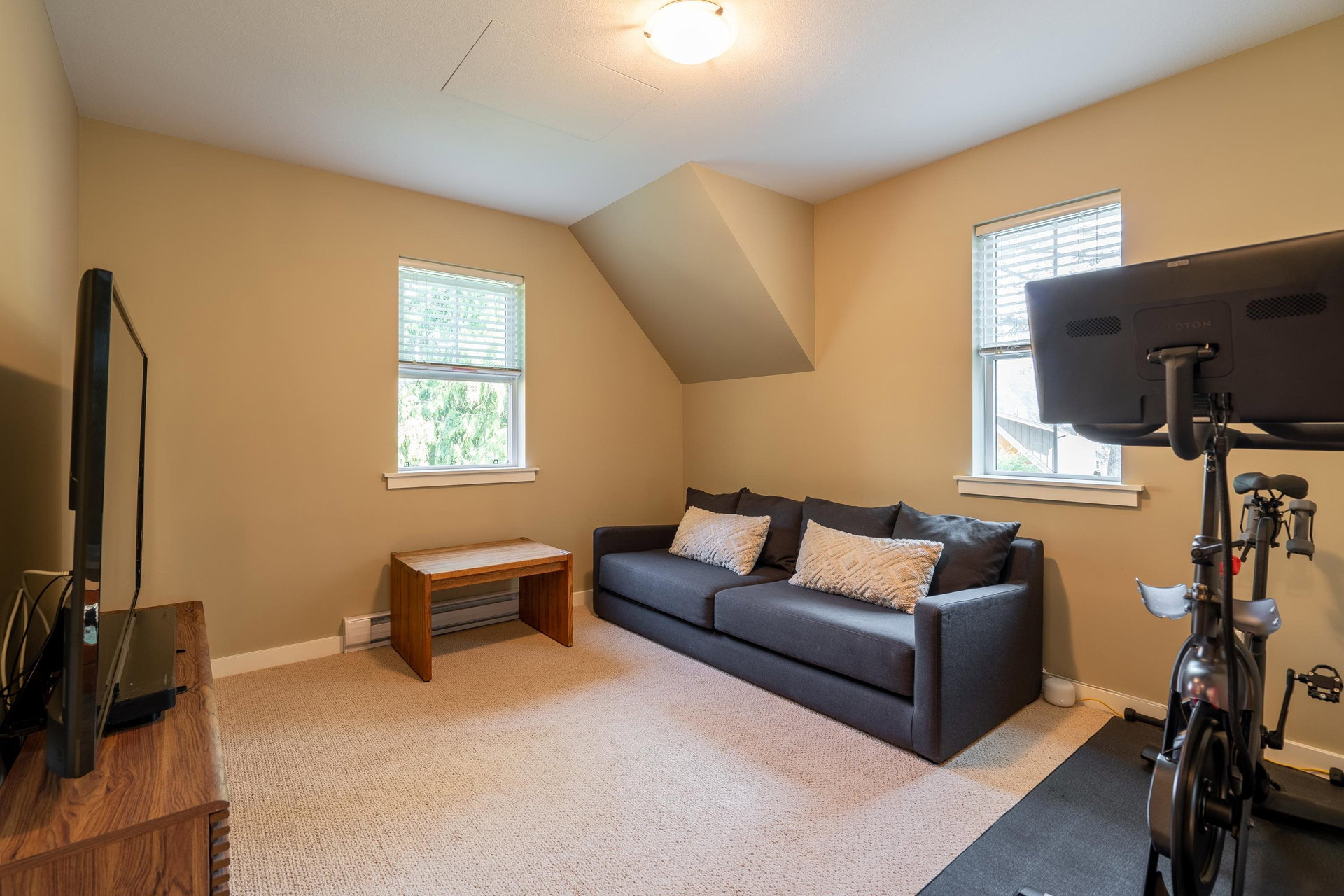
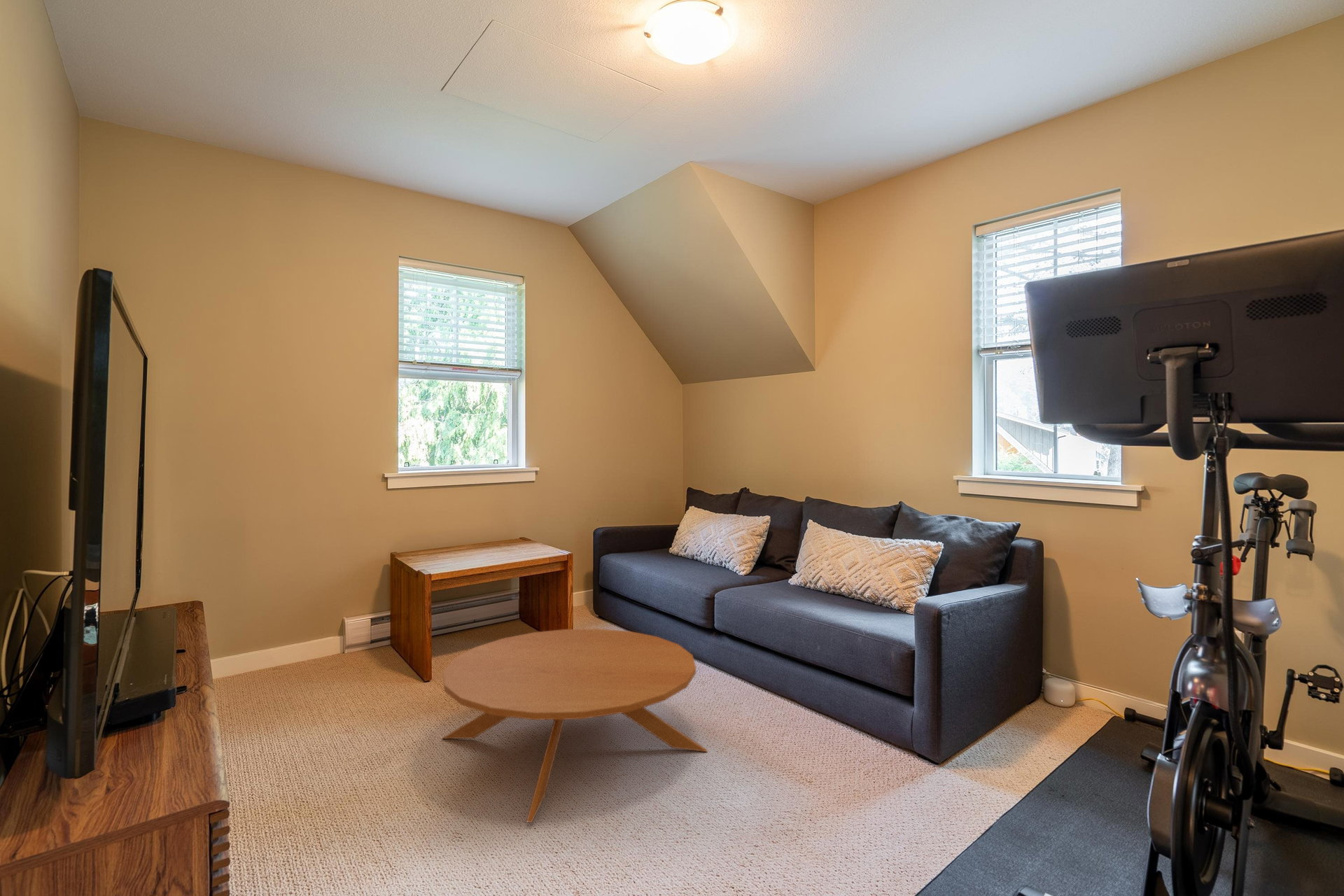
+ coffee table (572, 703)
